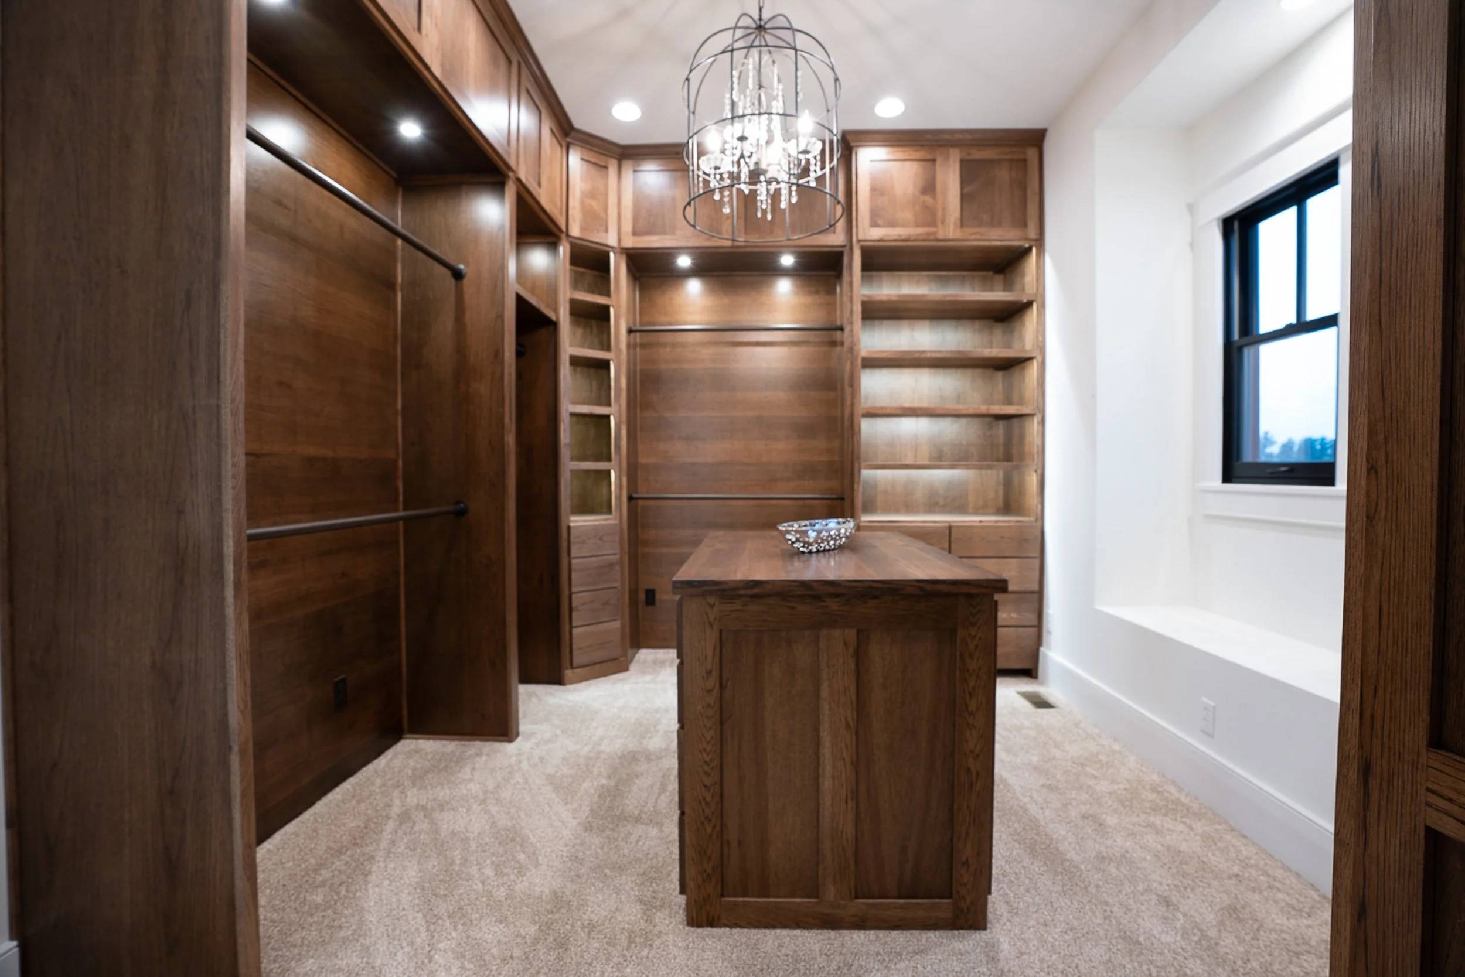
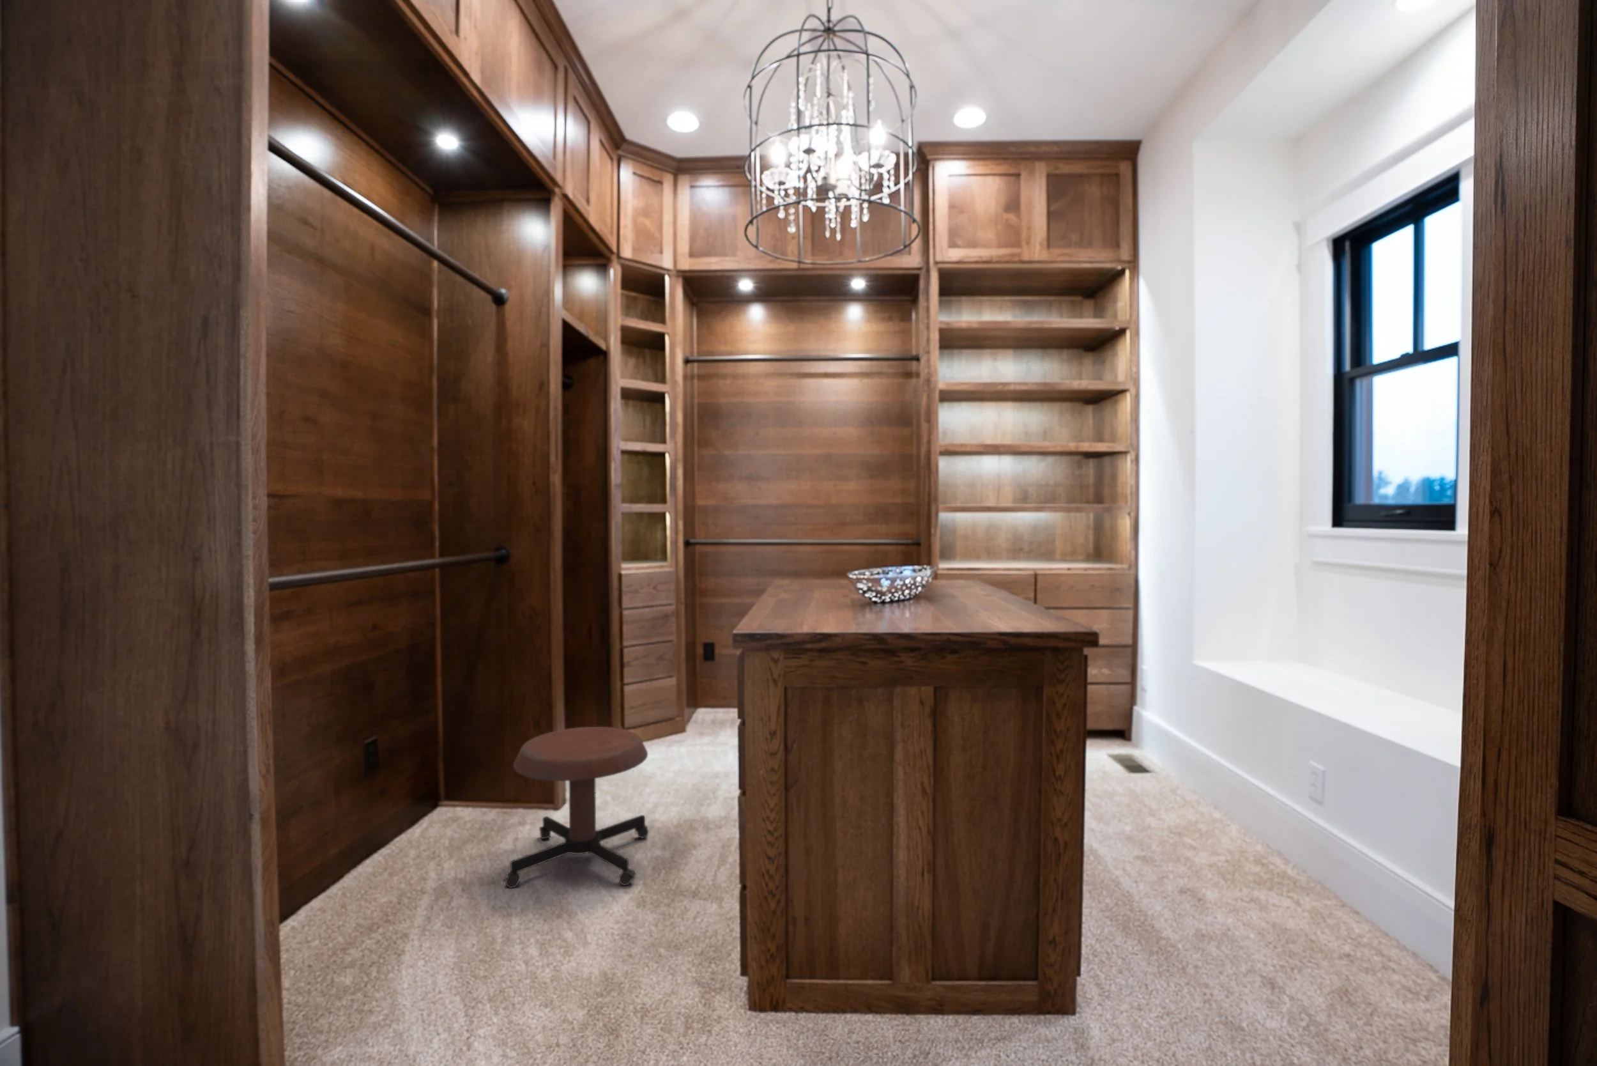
+ stool (581, 801)
